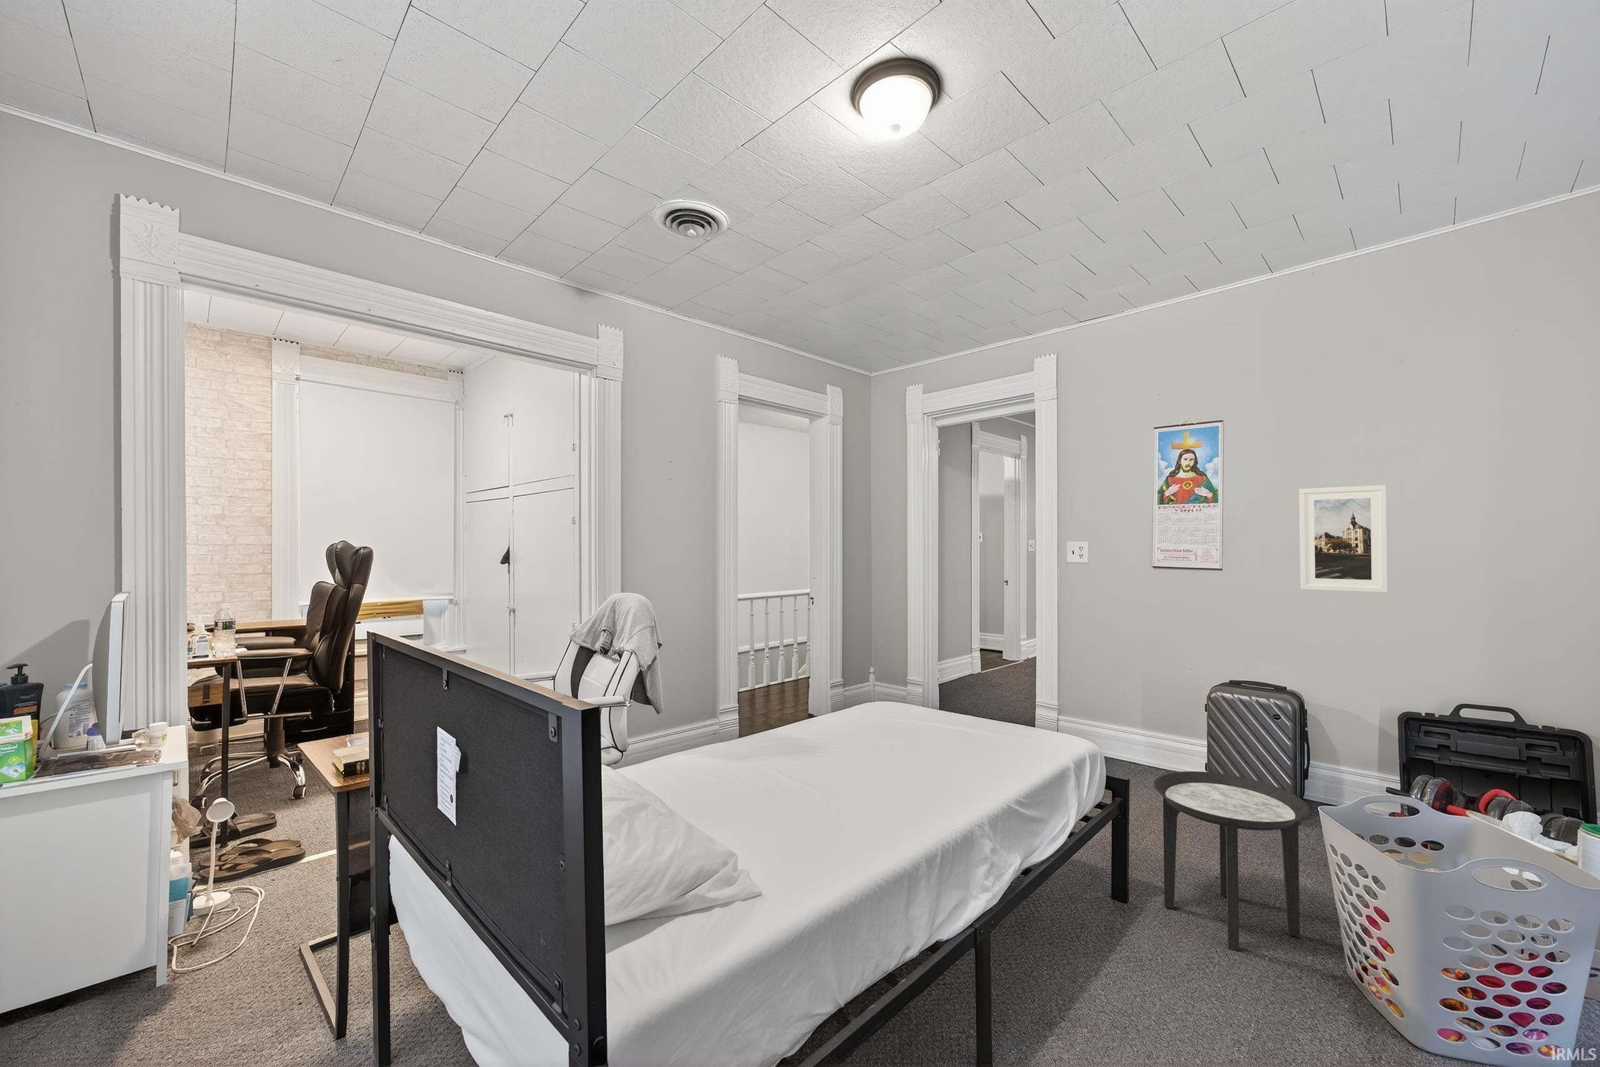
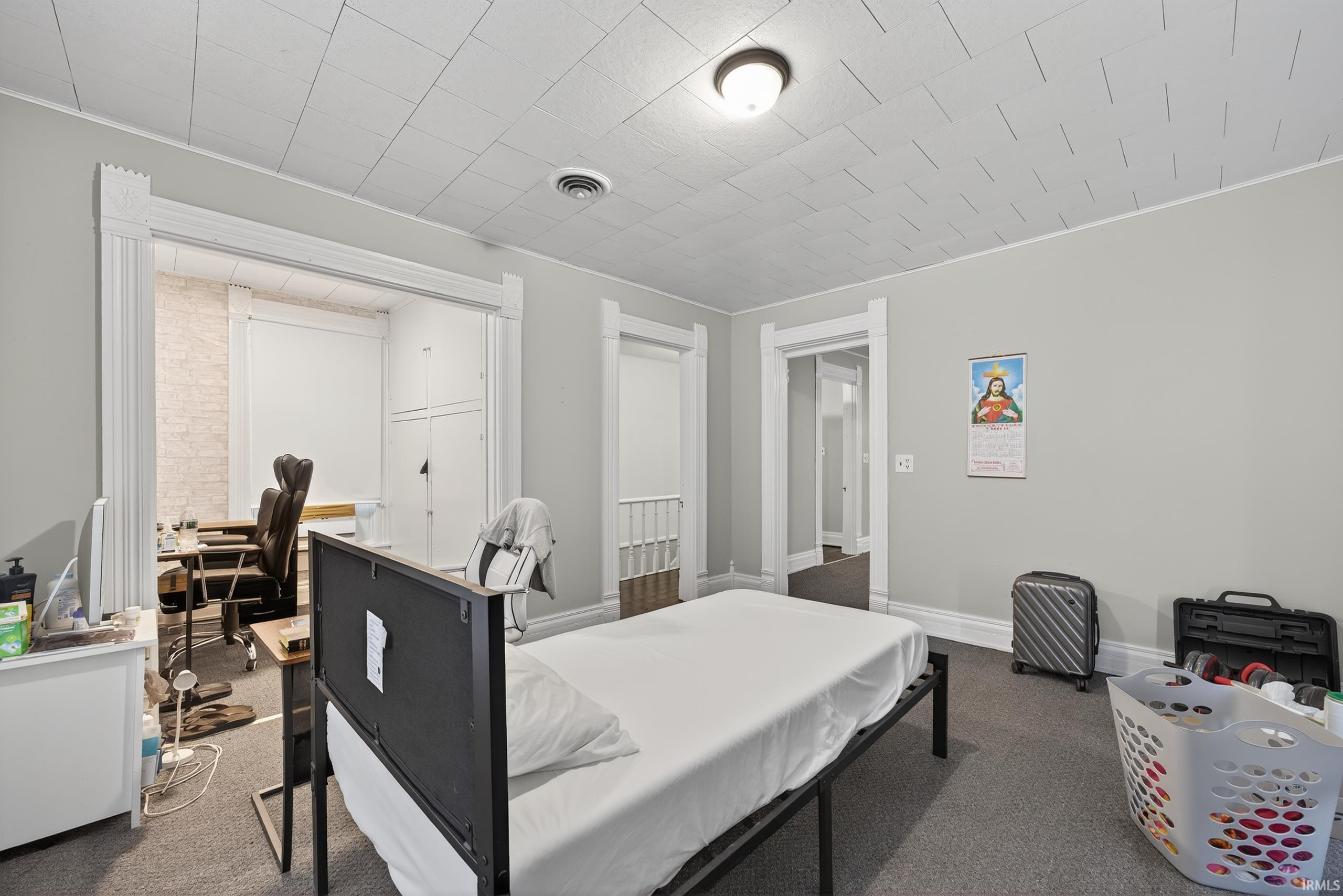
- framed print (1341, 538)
- side table (1228, 857)
